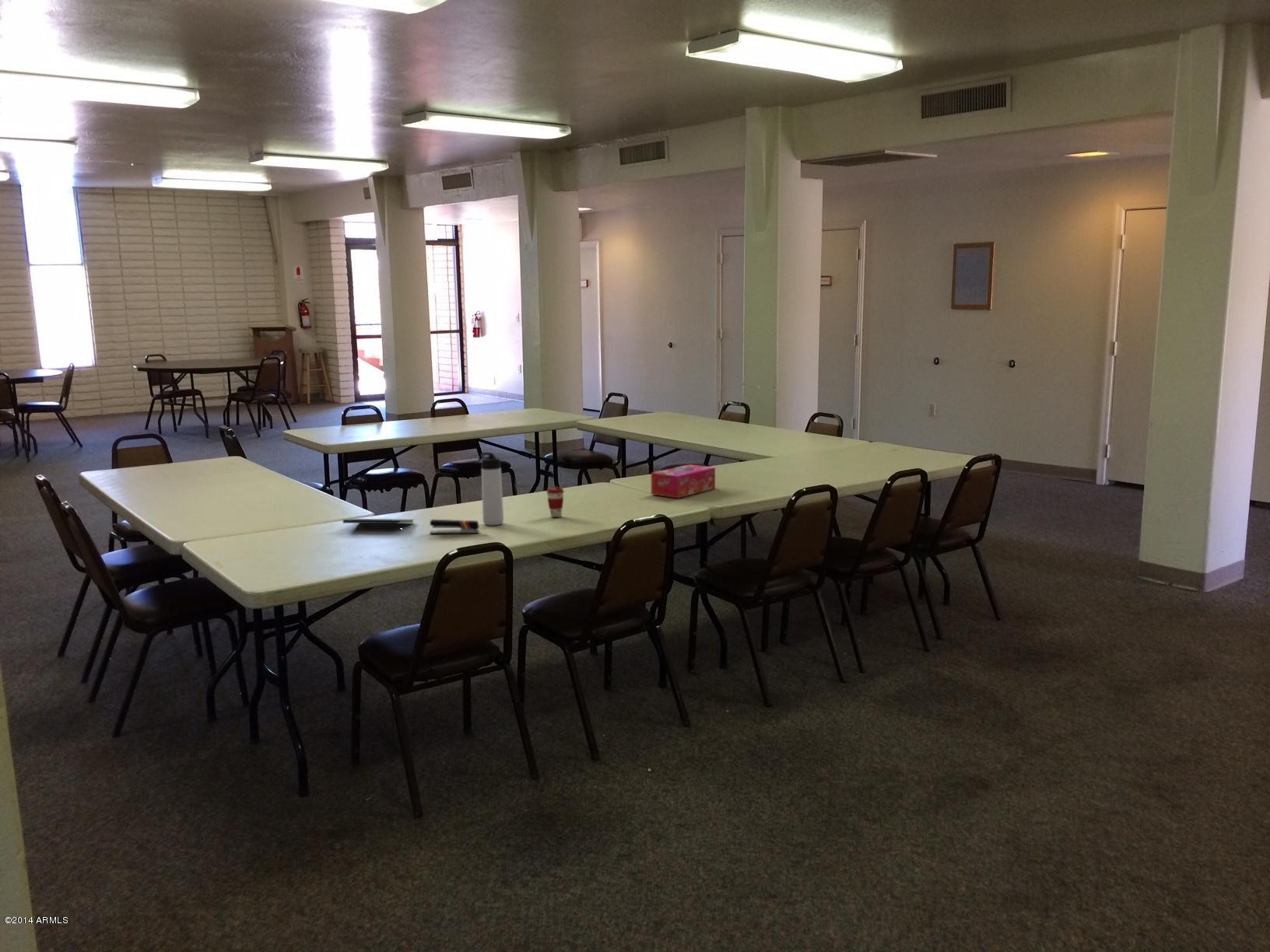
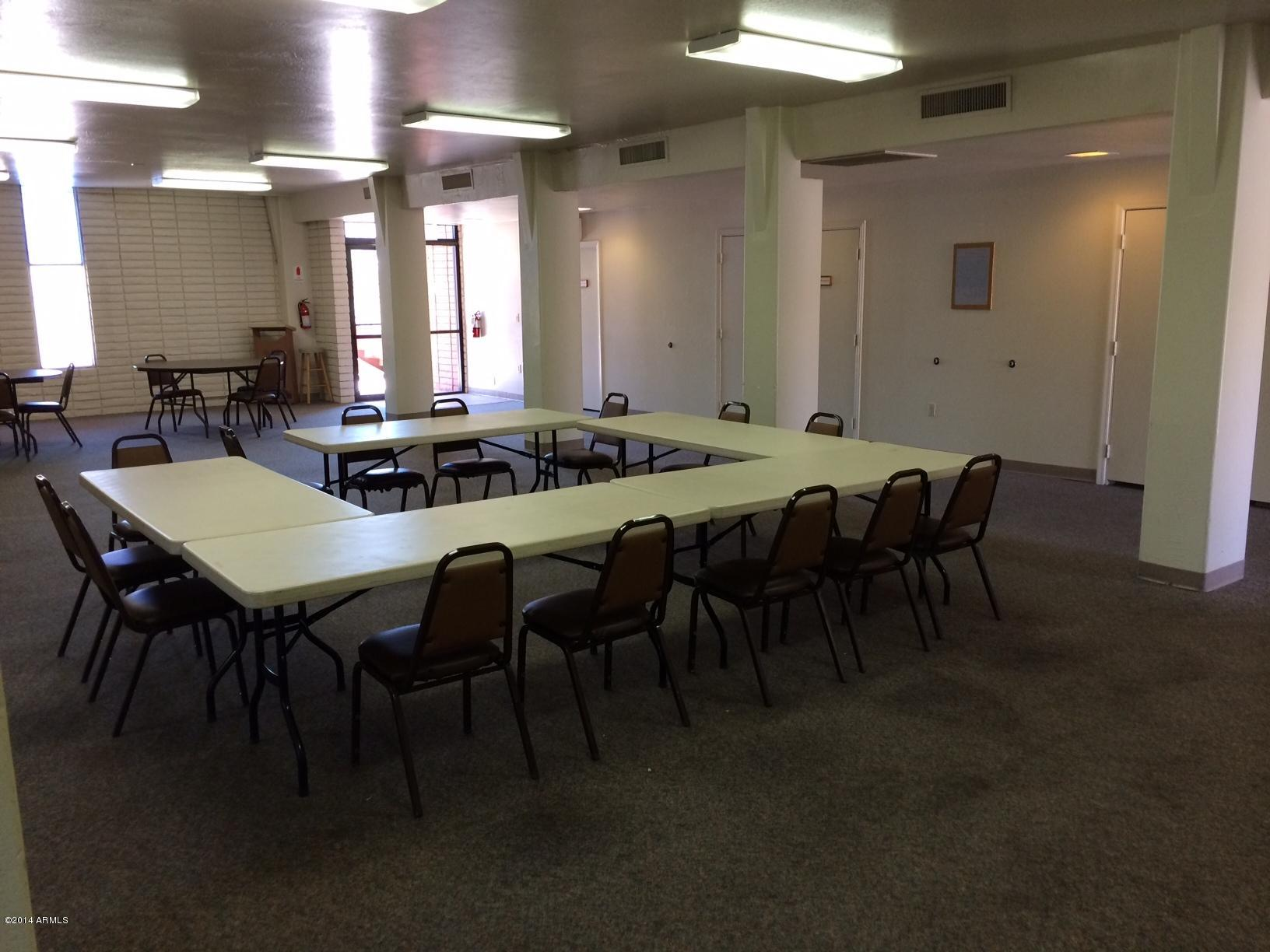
- thermos bottle (490, 488)
- tissue box (683, 481)
- coffee cup (555, 502)
- notepad (379, 521)
- stapler (454, 526)
